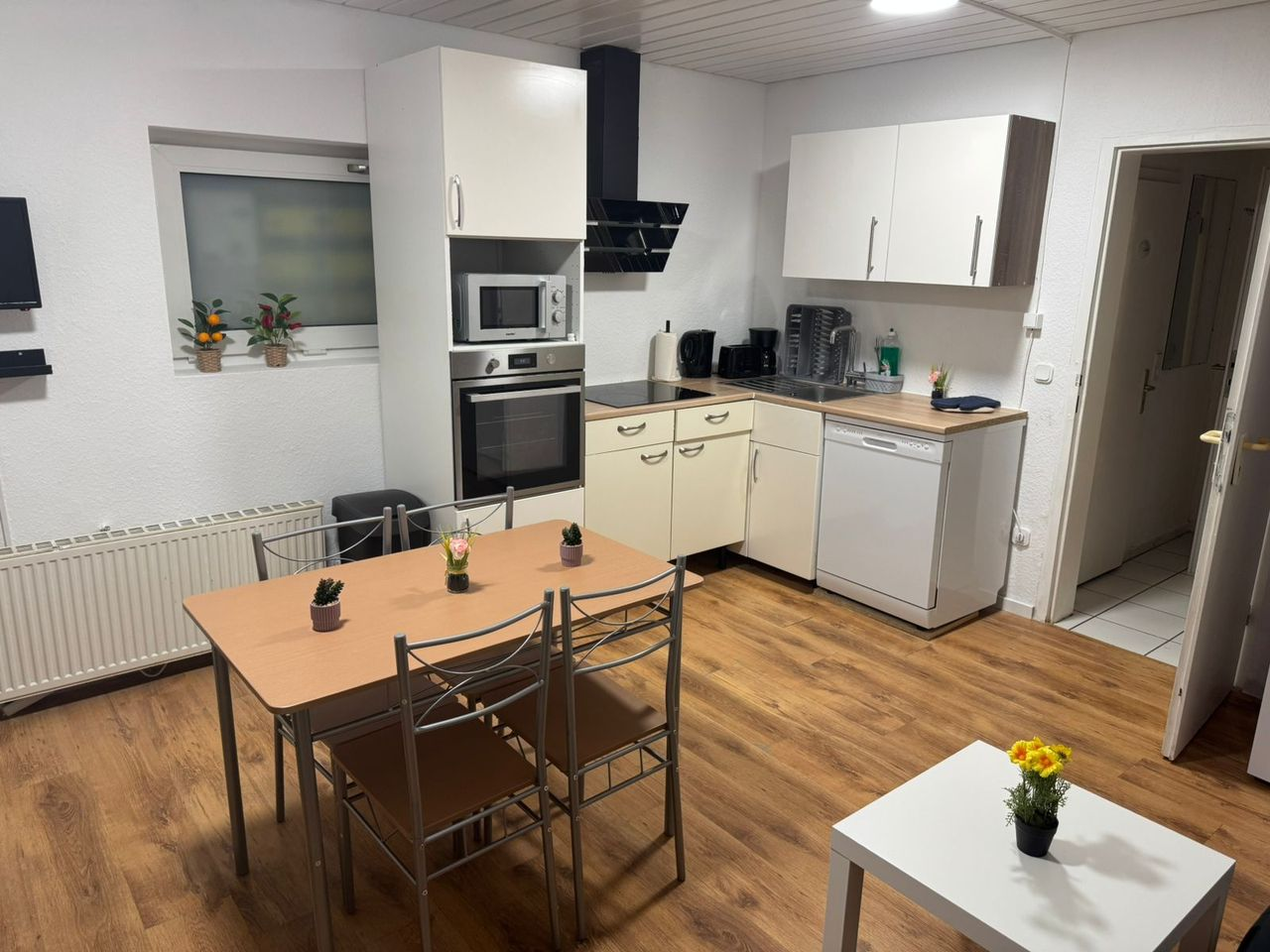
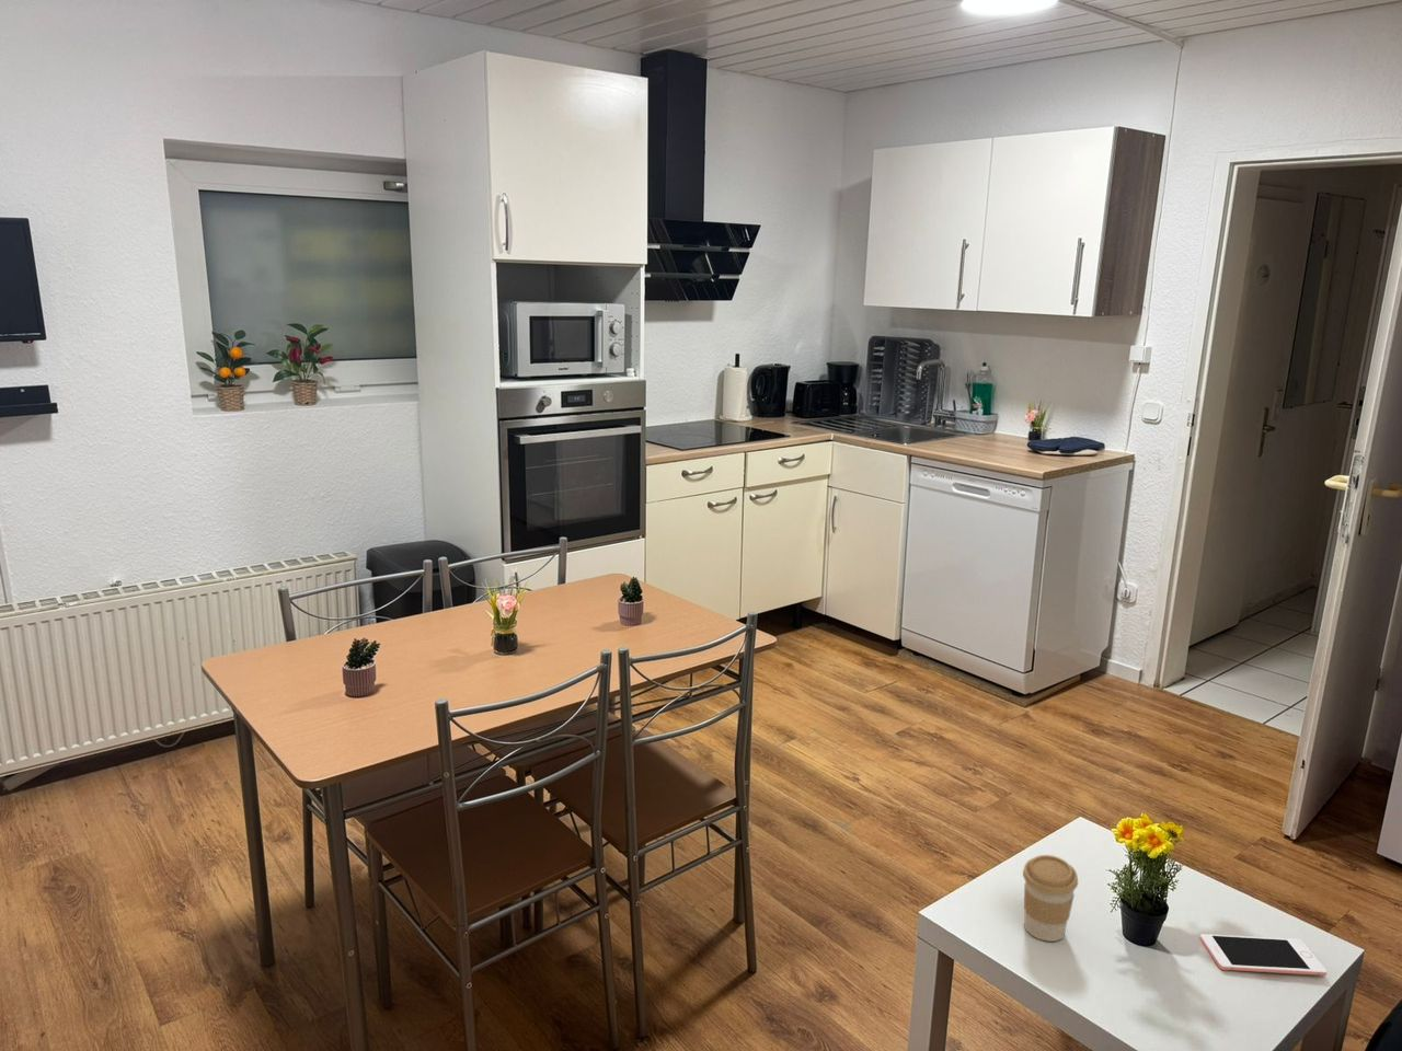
+ coffee cup (1048, 896)
+ cell phone (1261, 954)
